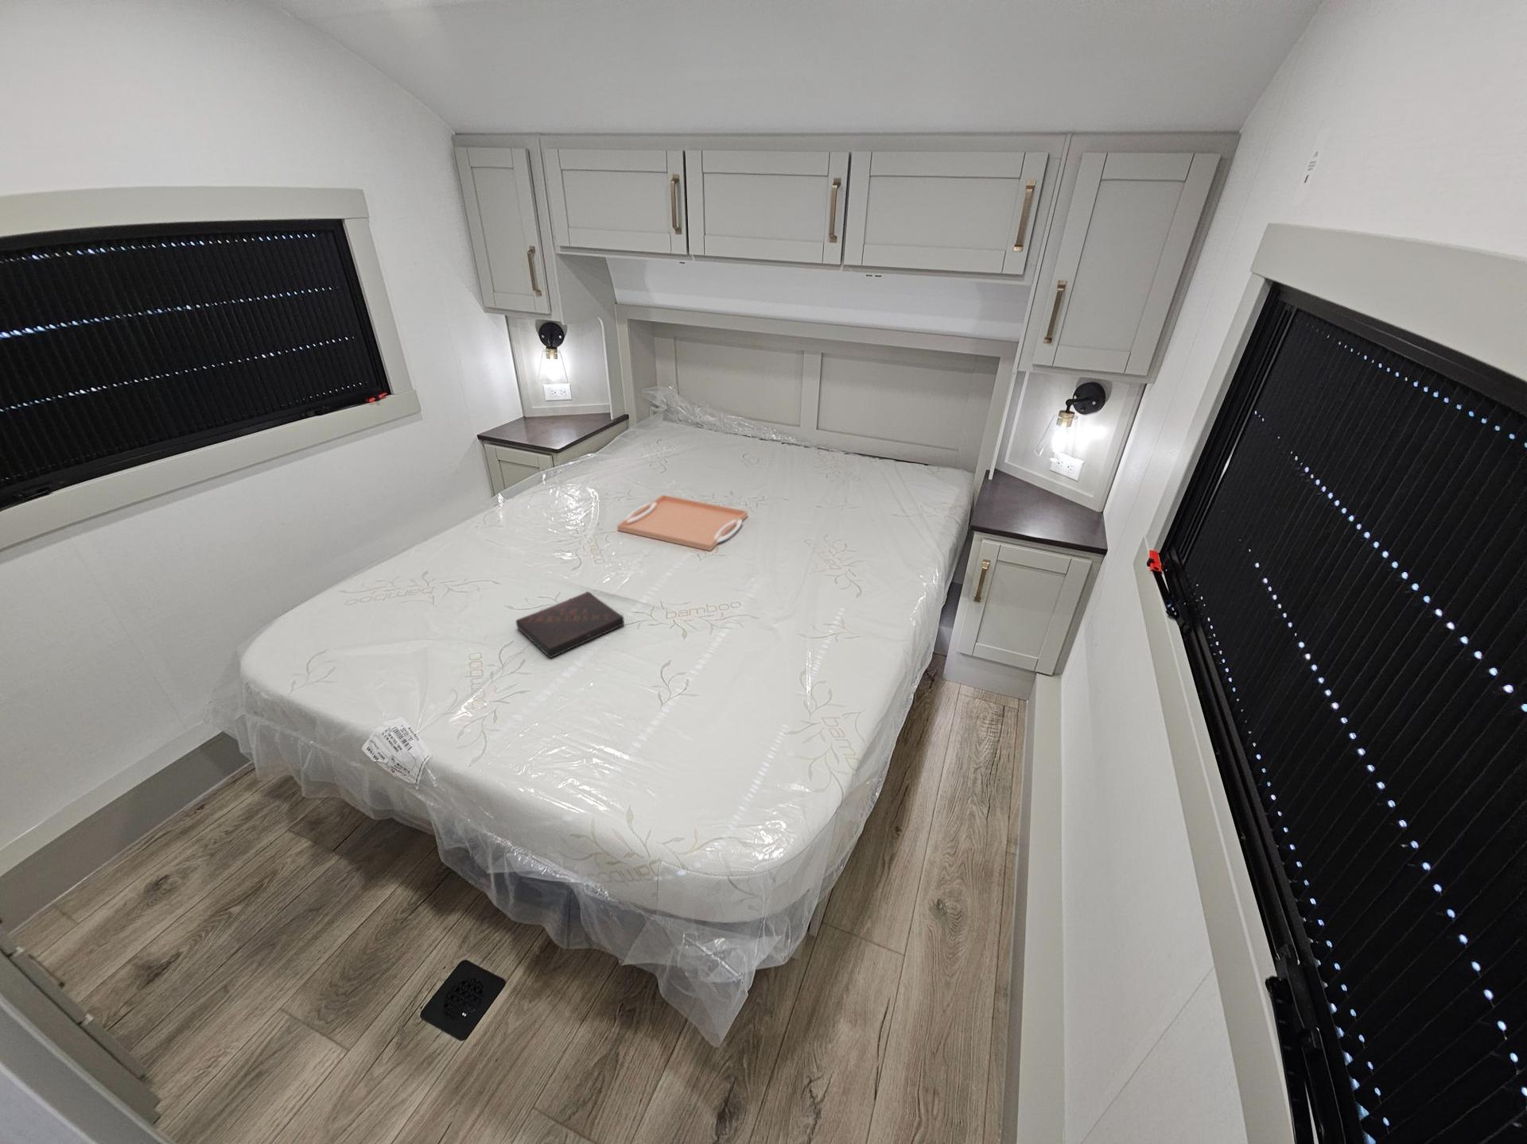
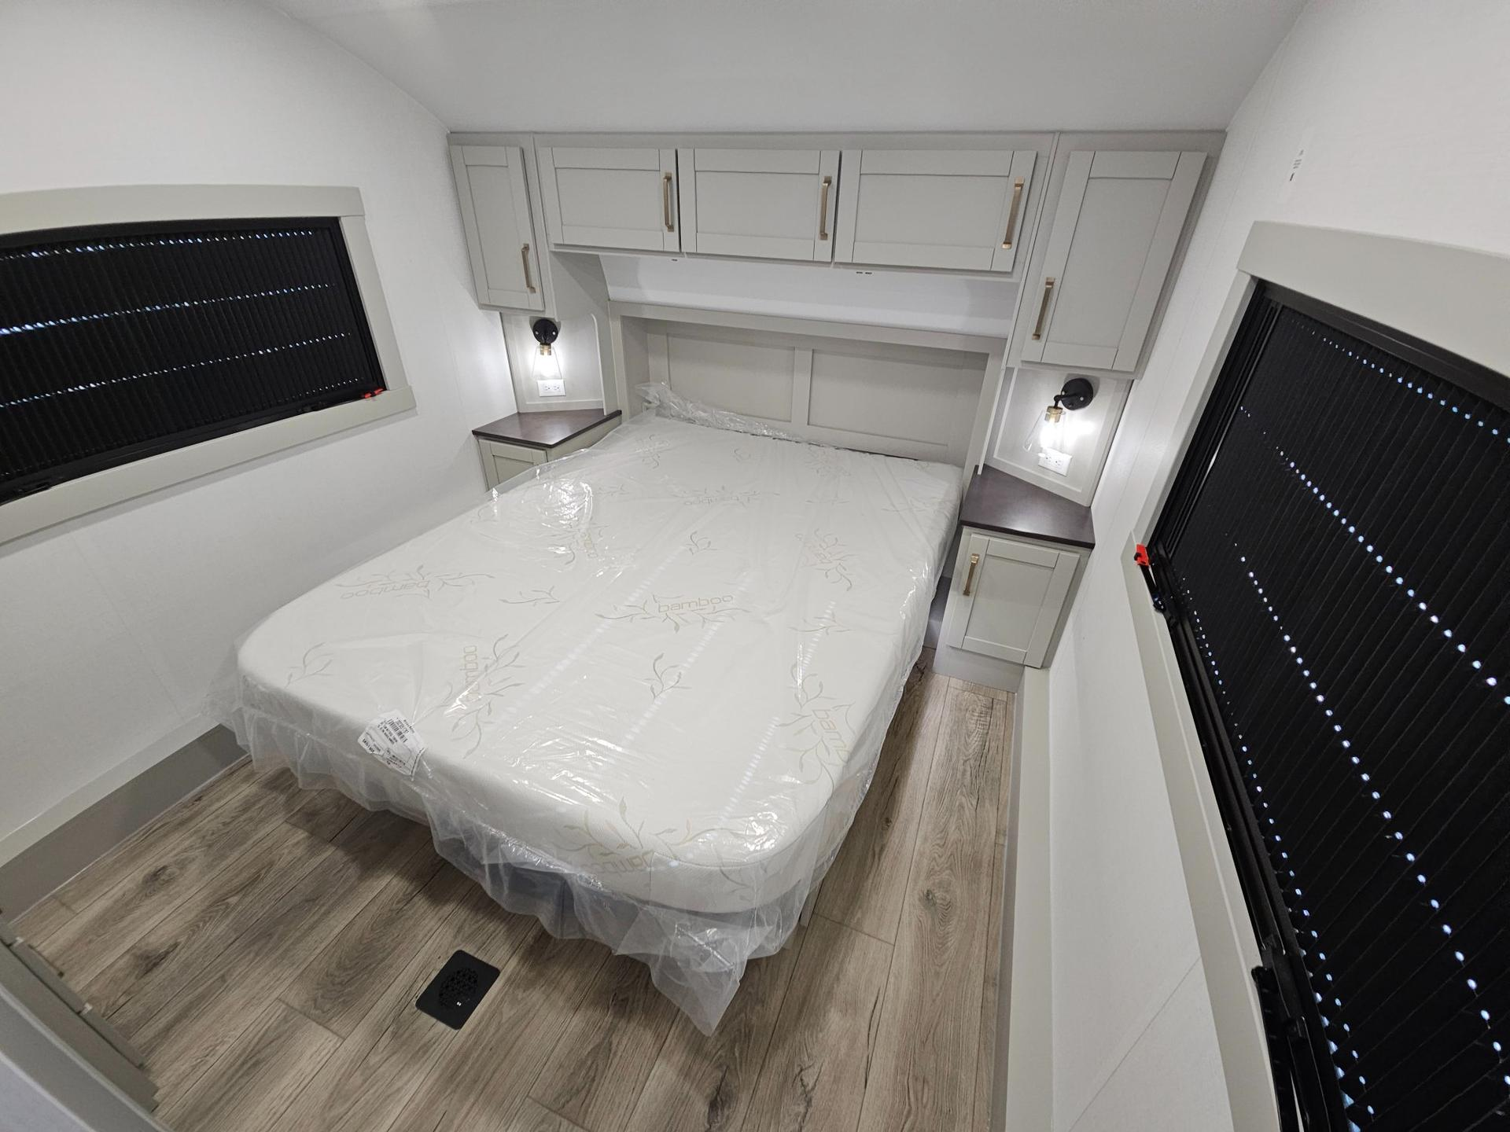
- book (570, 622)
- serving tray (684, 520)
